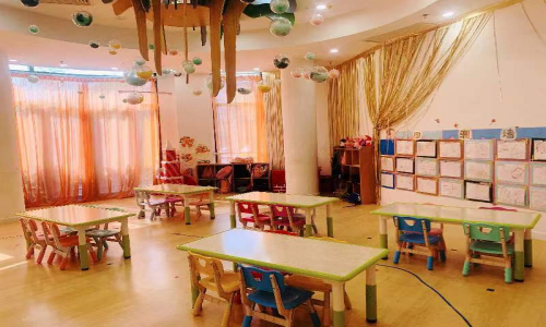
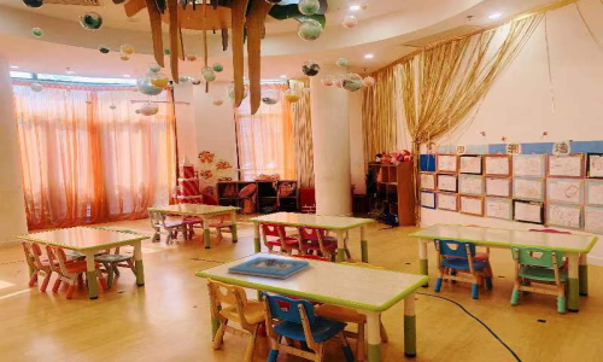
+ architectural model (270, 263)
